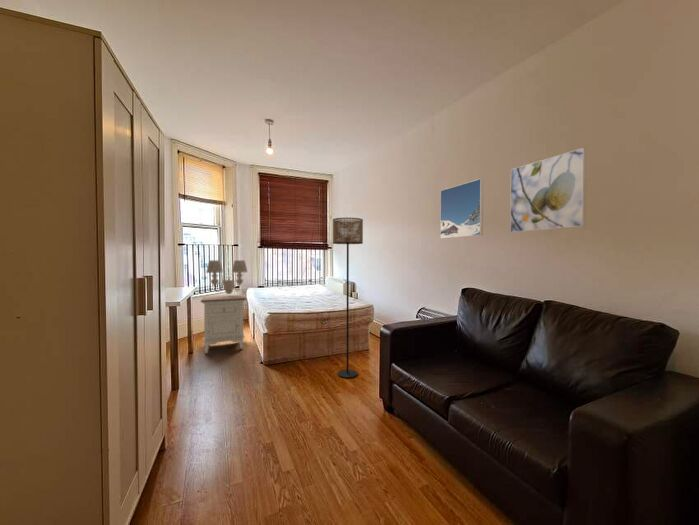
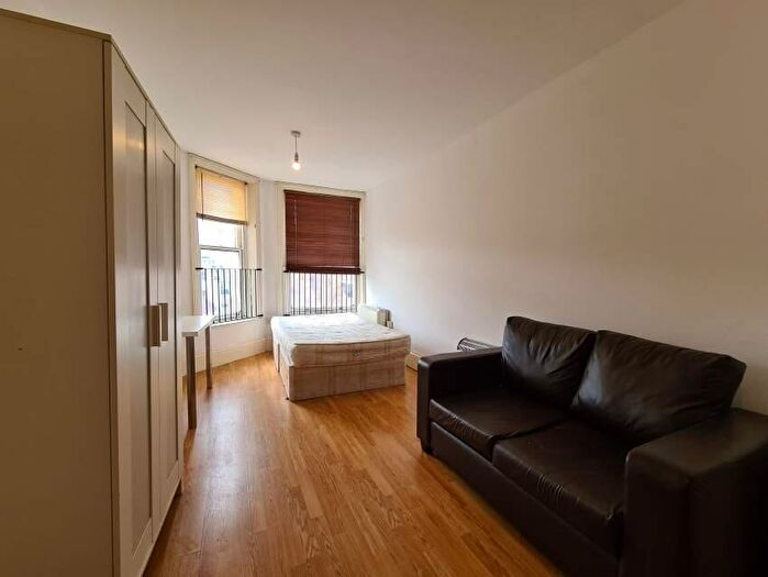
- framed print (544, 194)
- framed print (459, 211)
- wall sconce (226, 277)
- nightstand (224, 322)
- floor lamp (347, 297)
